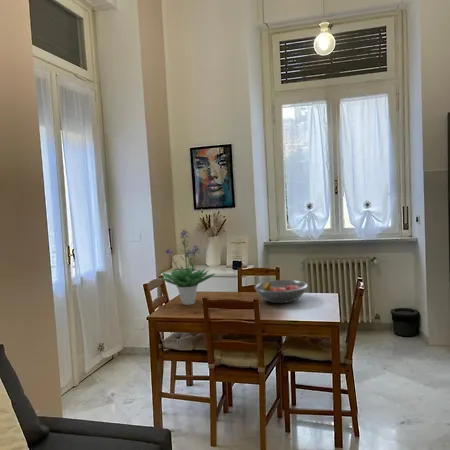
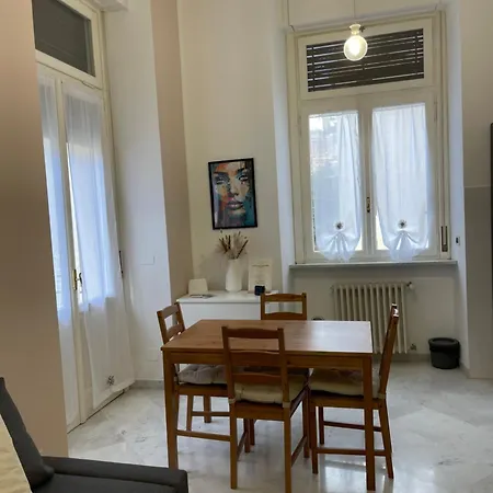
- fruit bowl (281, 290)
- potted plant (186, 265)
